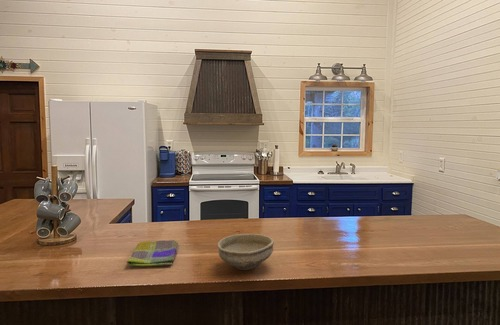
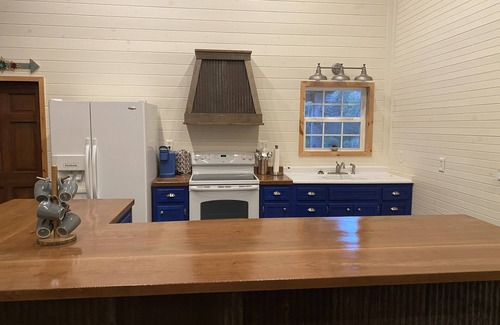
- dish towel (154, 252)
- bowl (245, 253)
